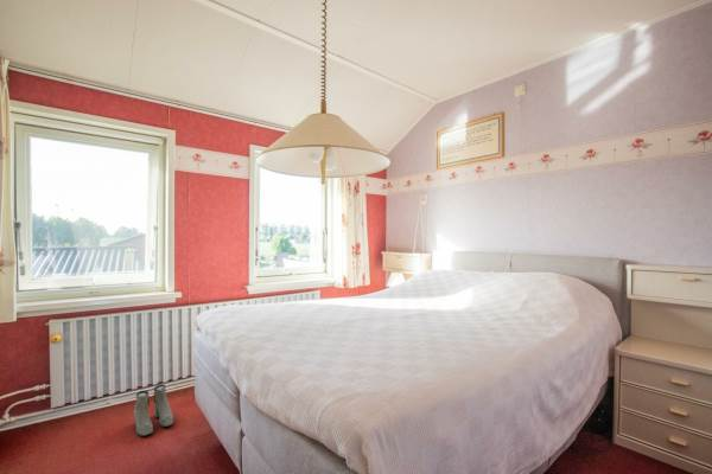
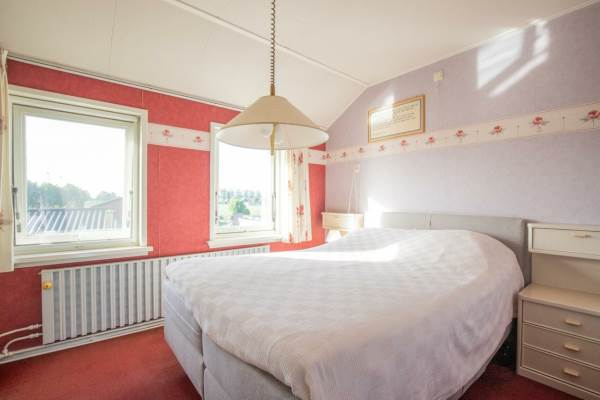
- boots (154, 408)
